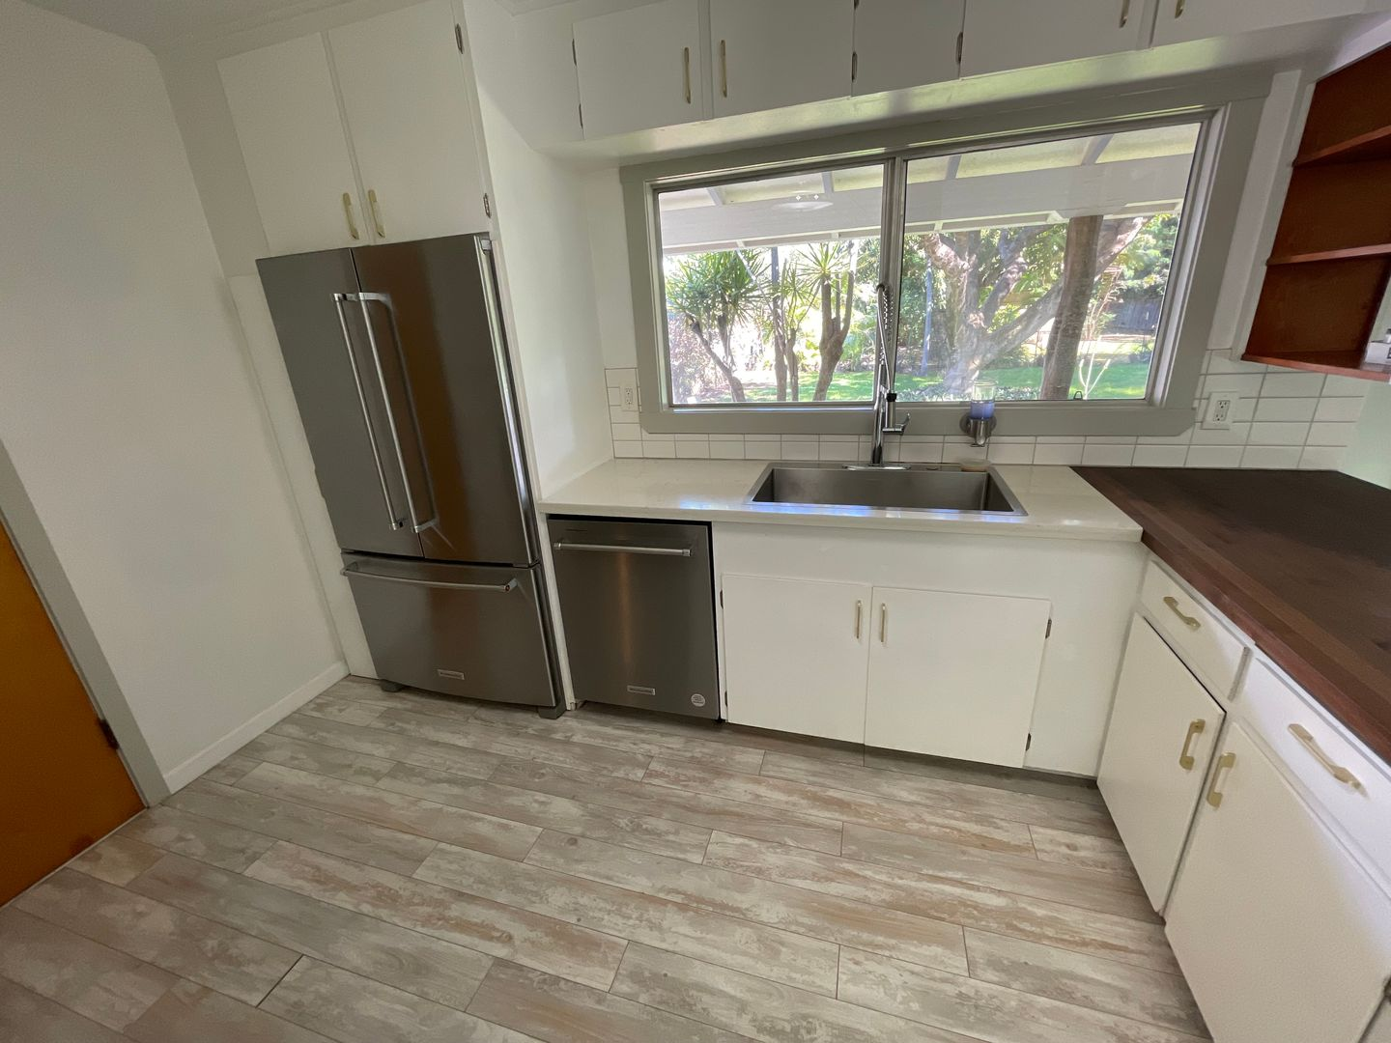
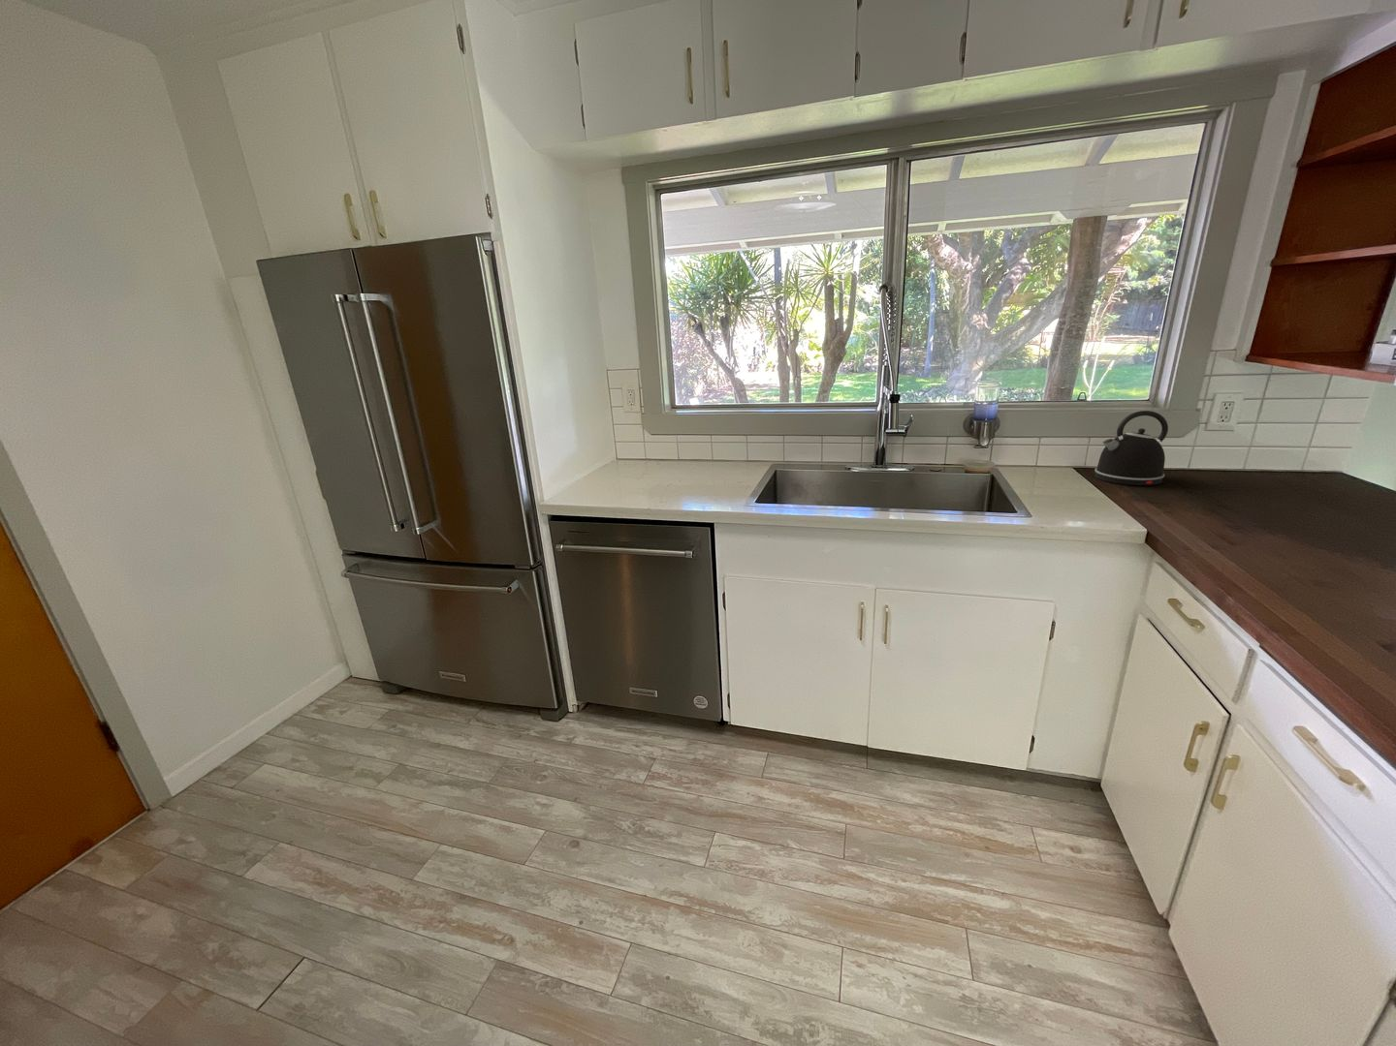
+ kettle (1134, 445)
